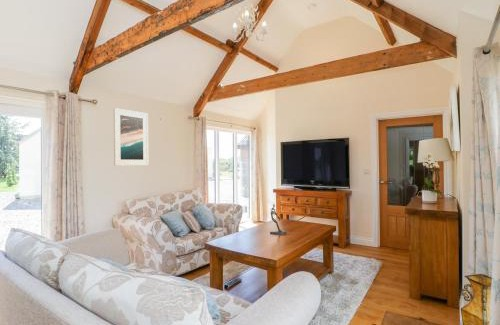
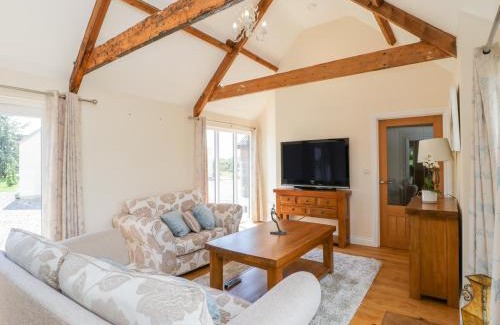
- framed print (131, 138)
